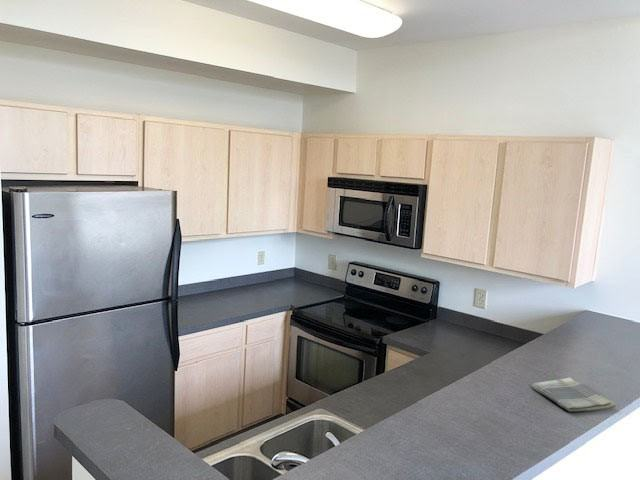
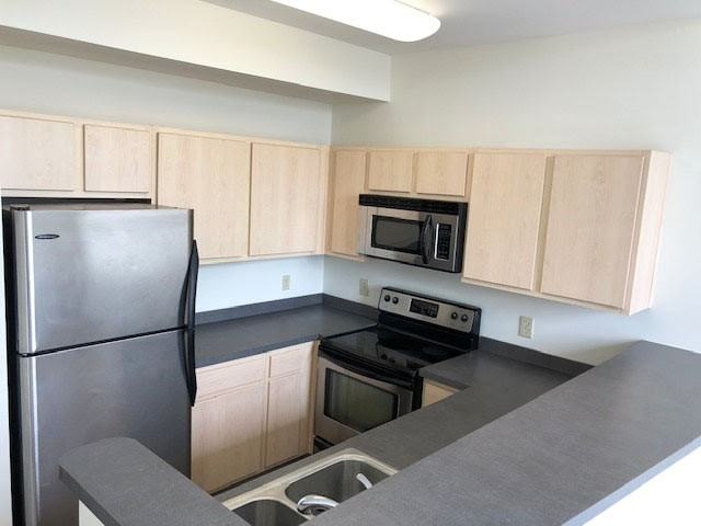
- dish towel (573, 393)
